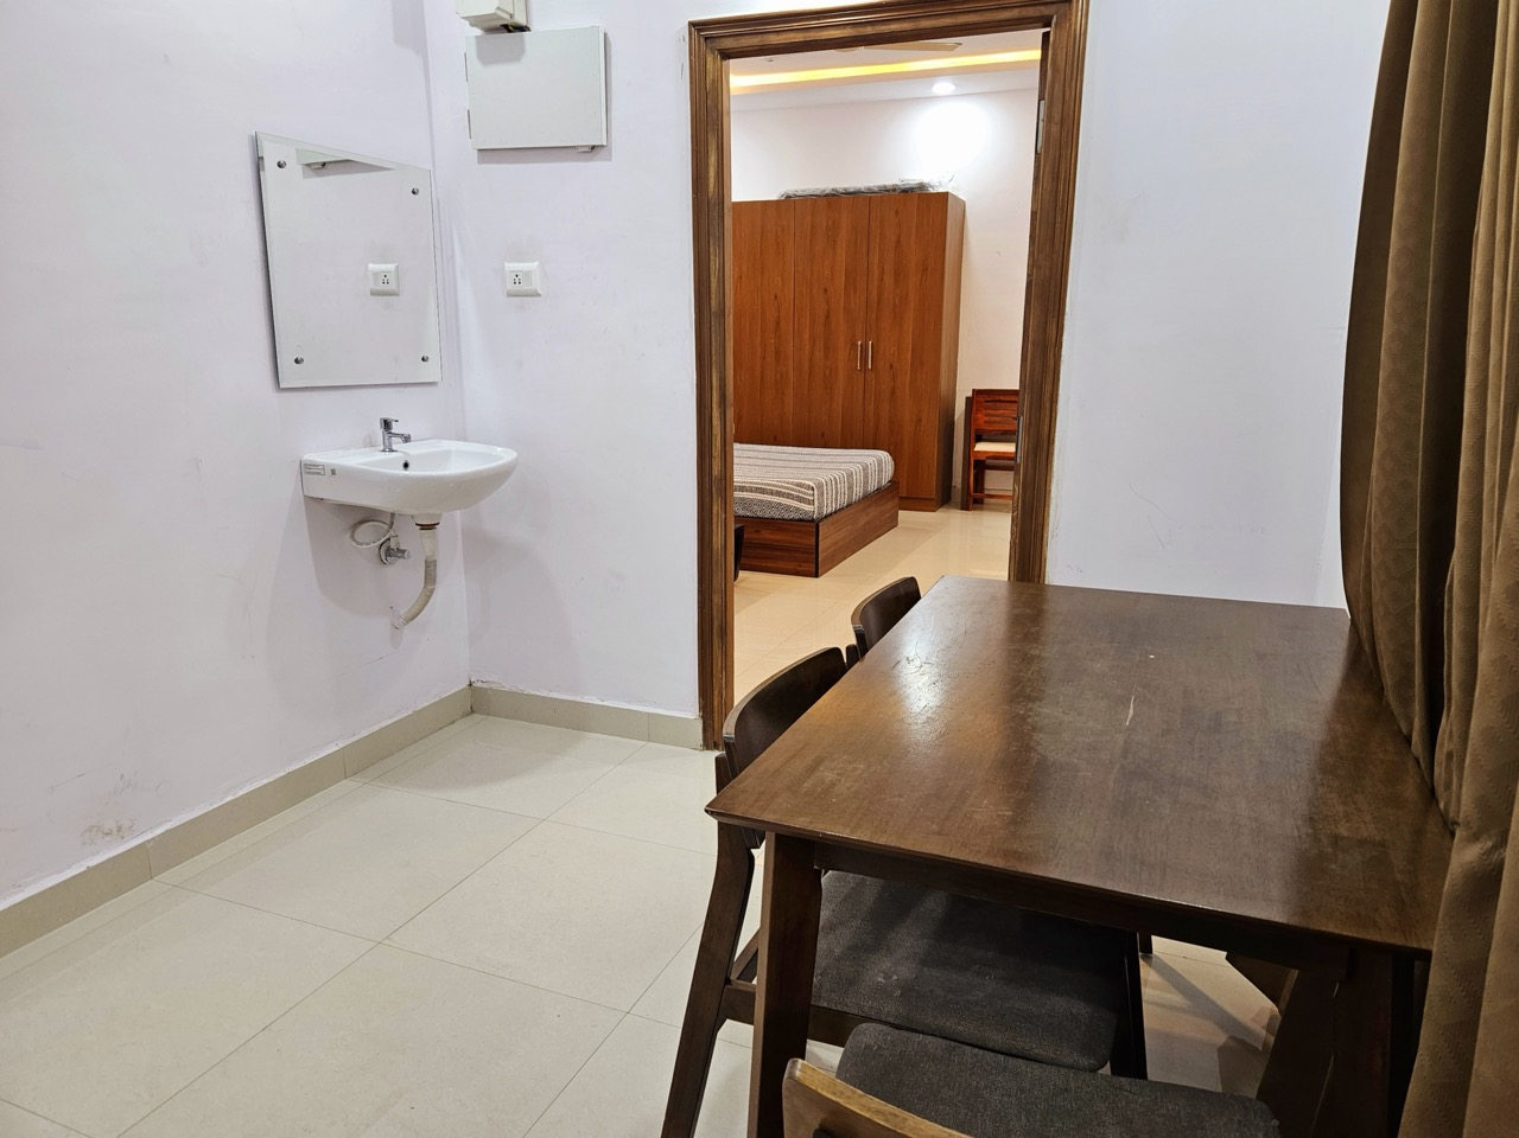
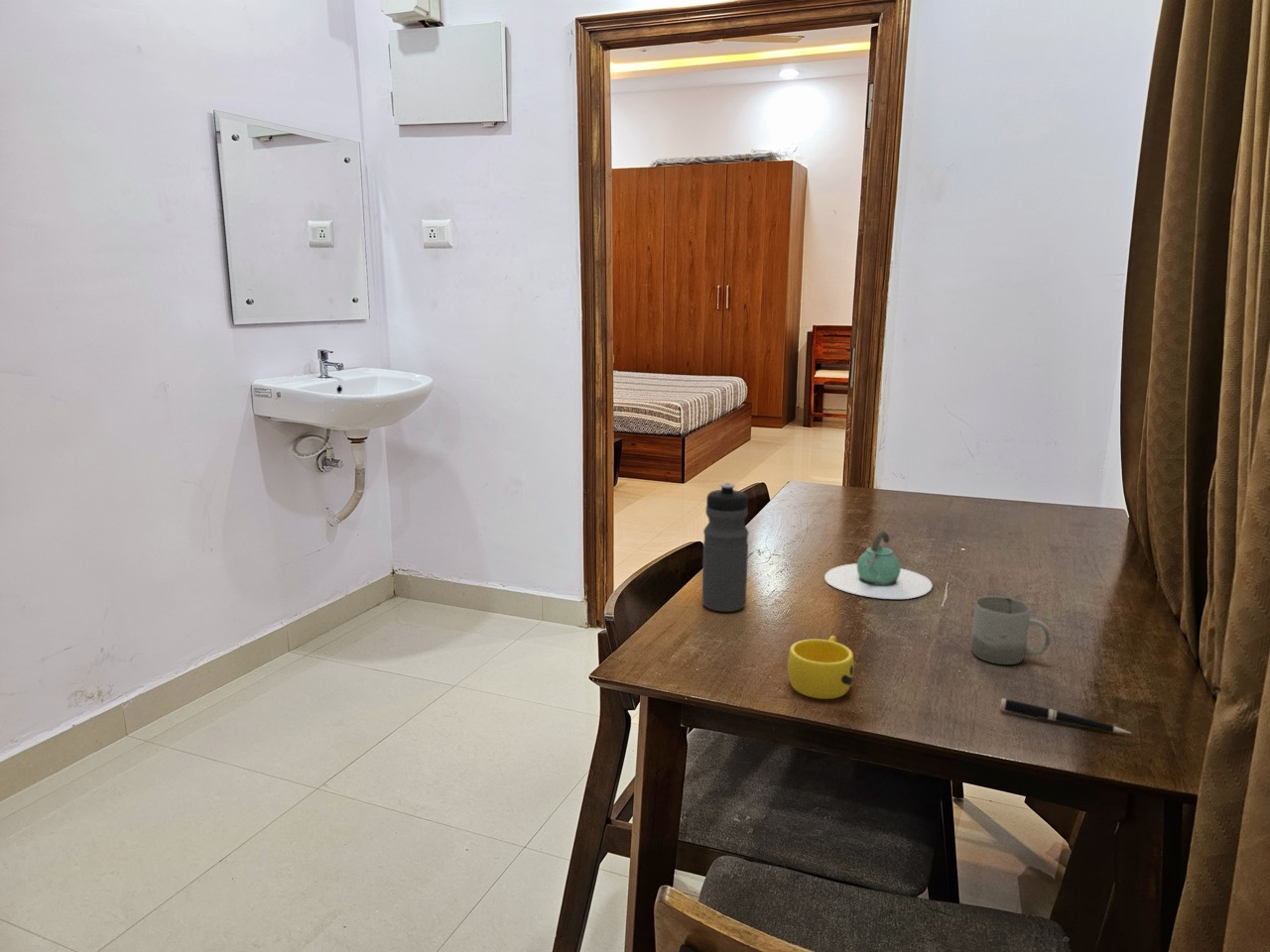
+ water bottle (725, 544)
+ pen (1065, 716)
+ cup (1011, 632)
+ cup (823, 664)
+ teapot (879, 555)
